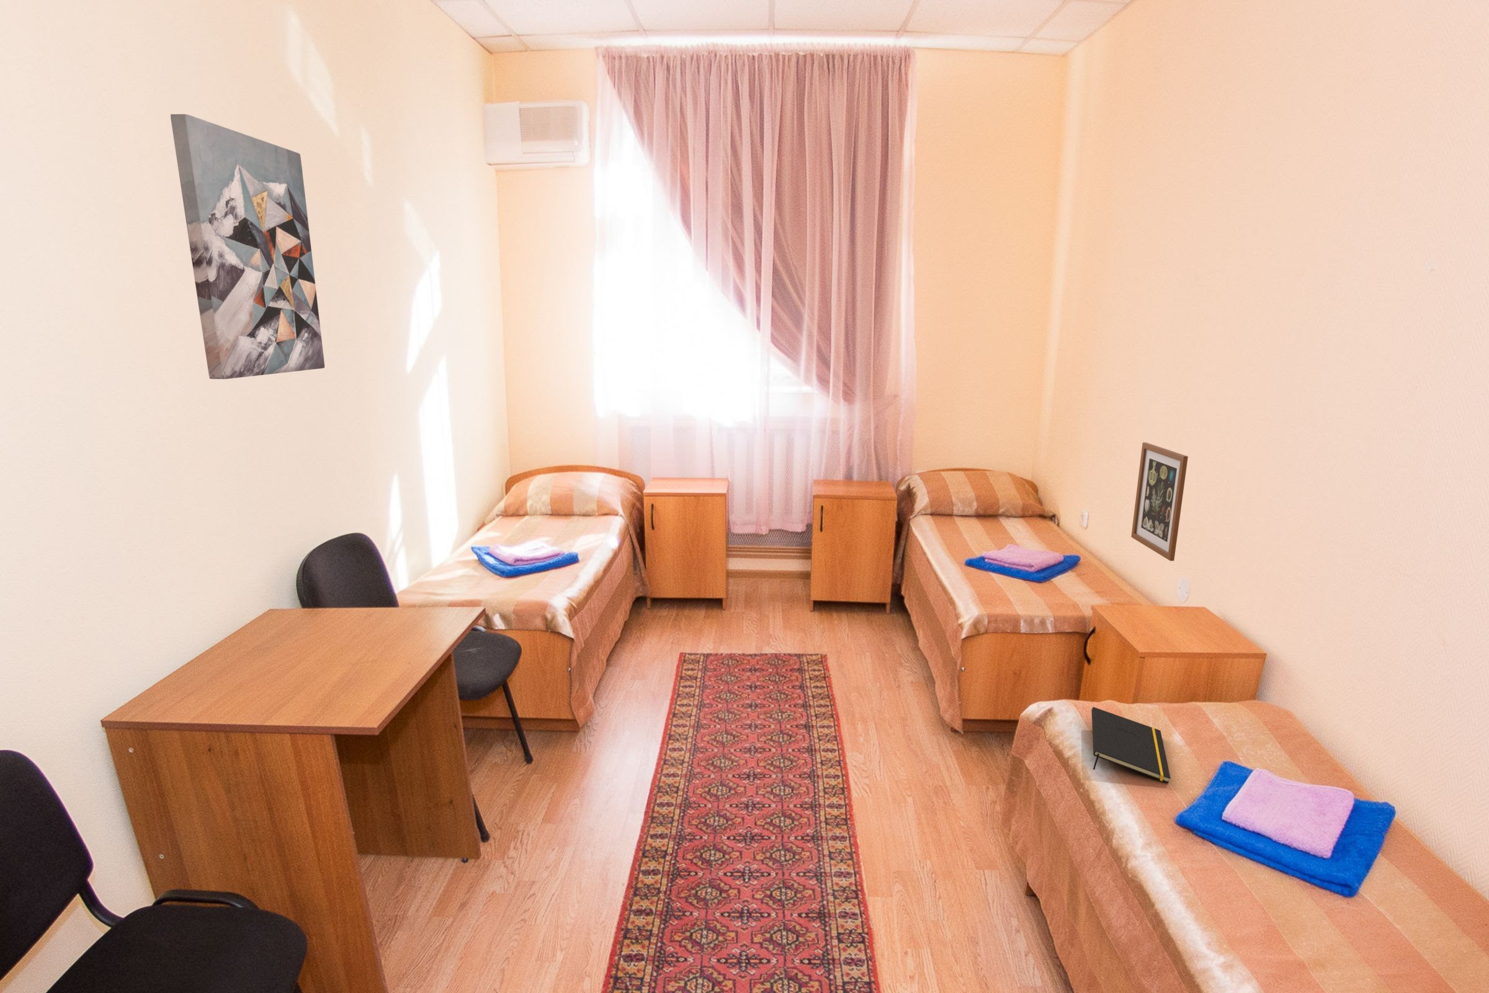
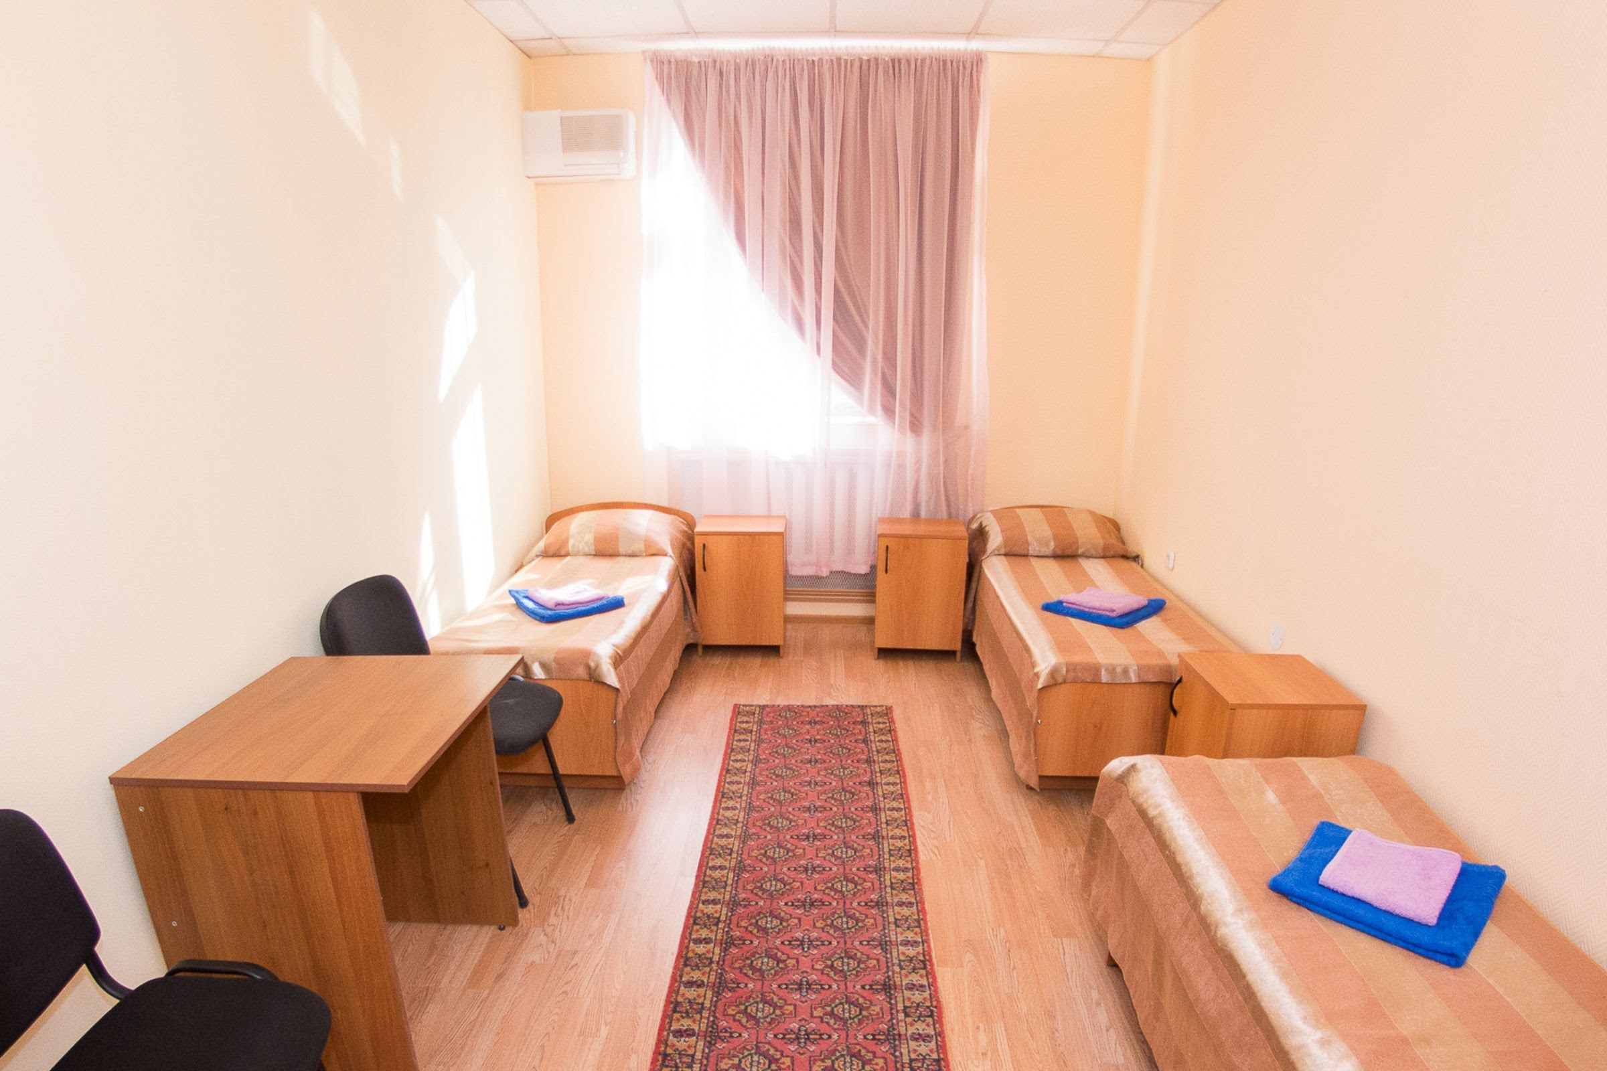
- notepad (1128, 743)
- wall art (257, 258)
- wall art (1157, 499)
